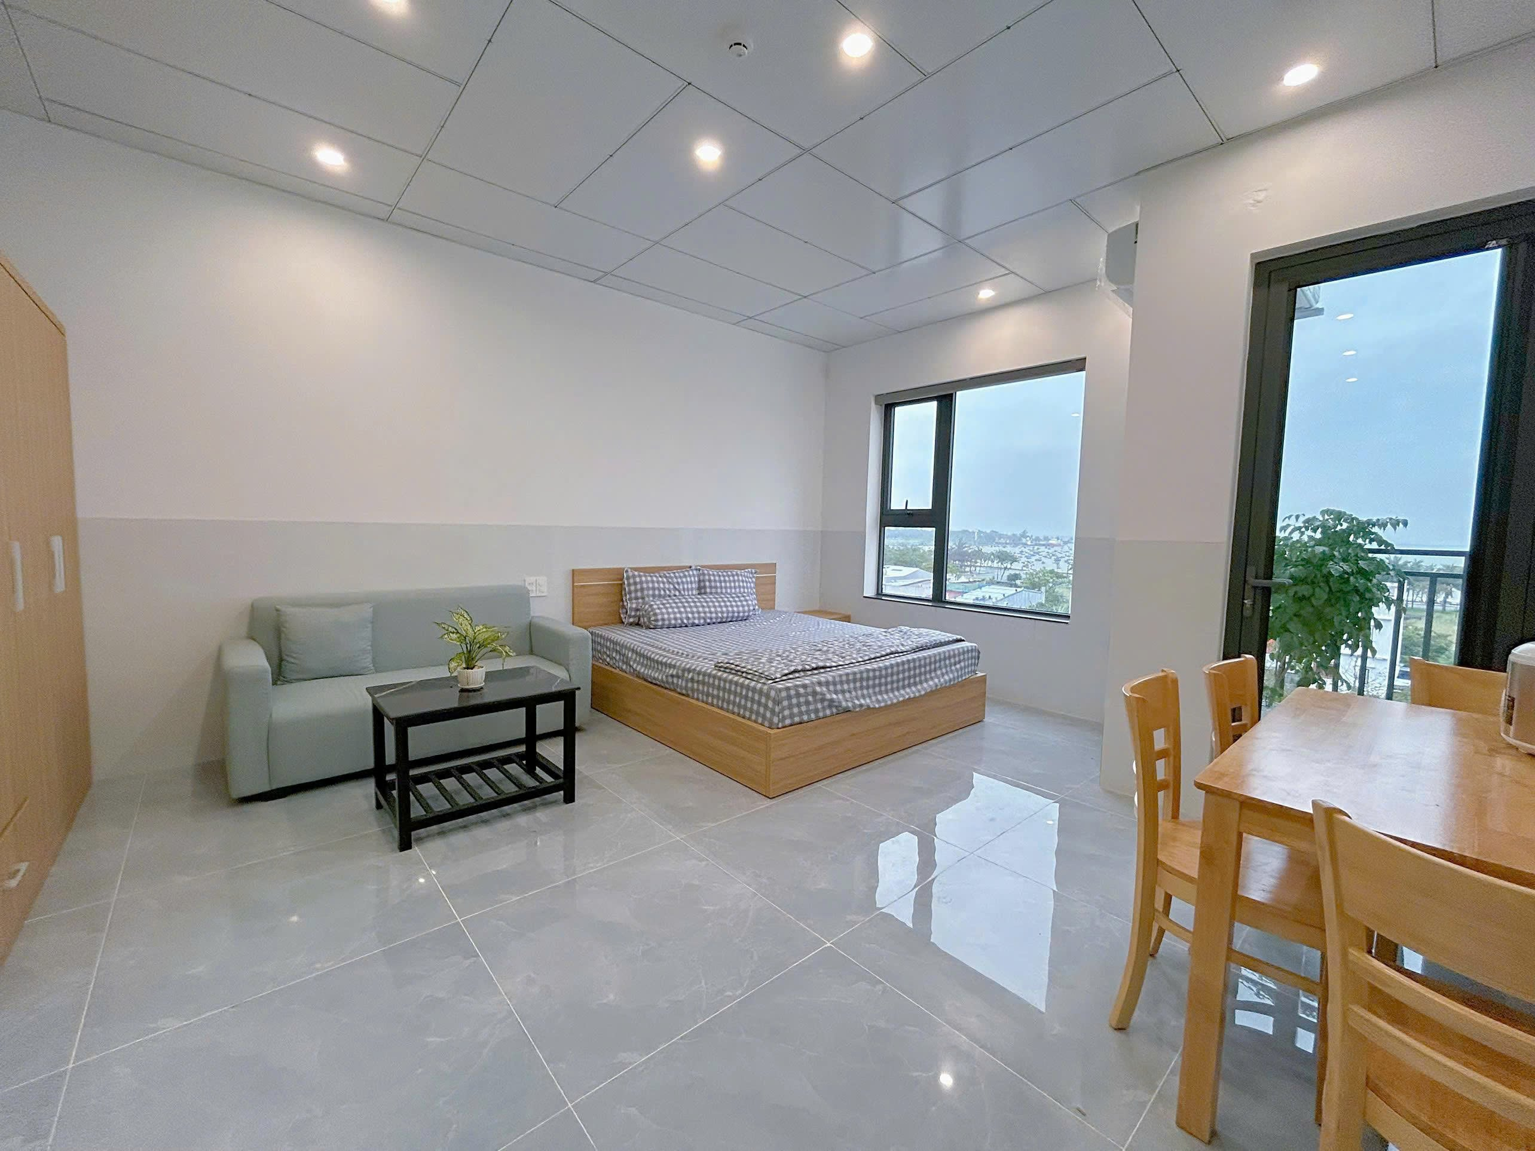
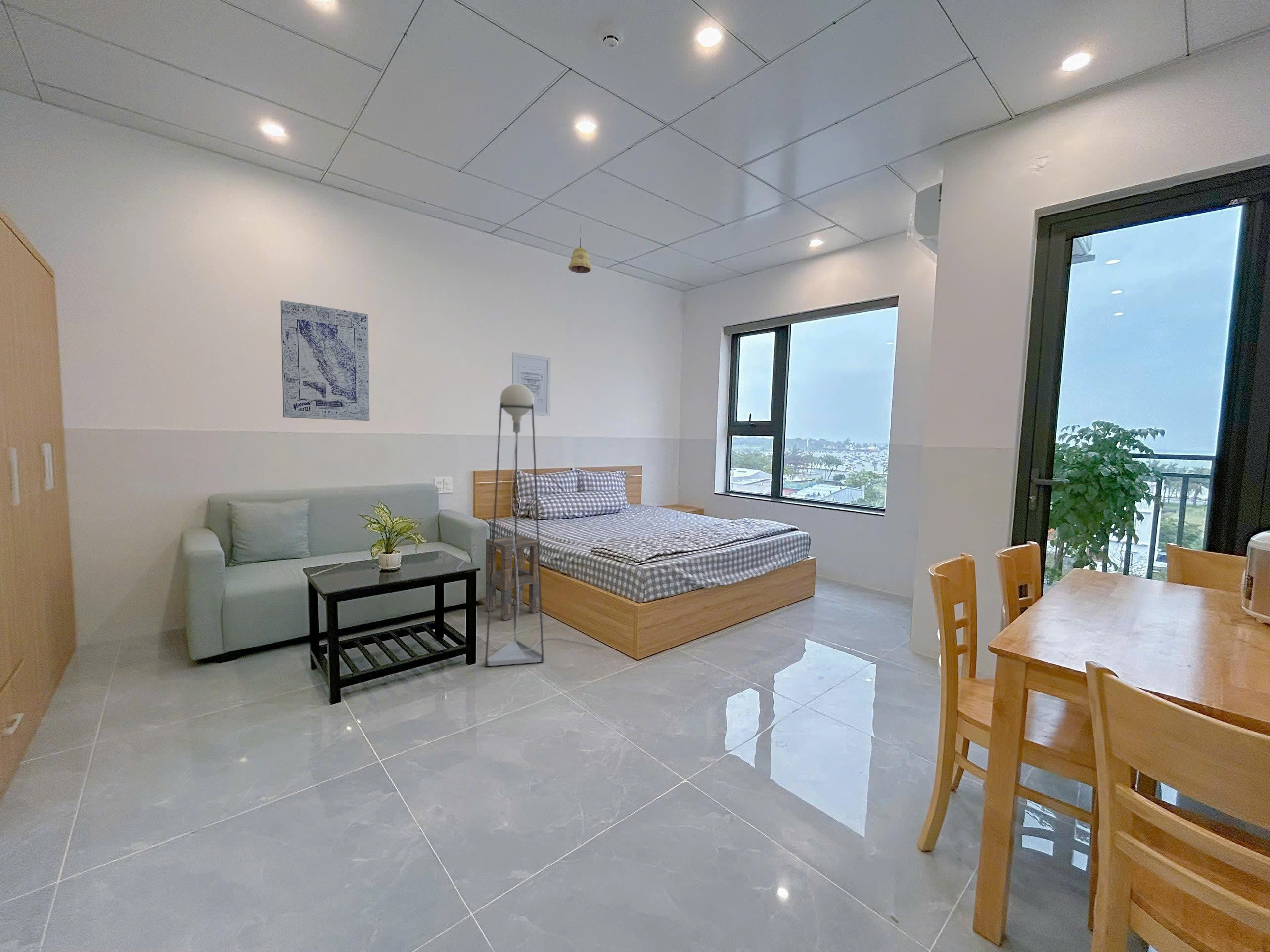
+ wall art (327, 364)
+ floor lamp (538, 521)
+ wall art (532, 385)
+ pendant light (580, 248)
+ side table (512, 575)
